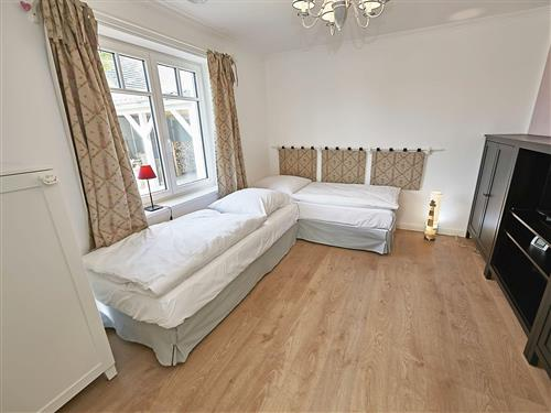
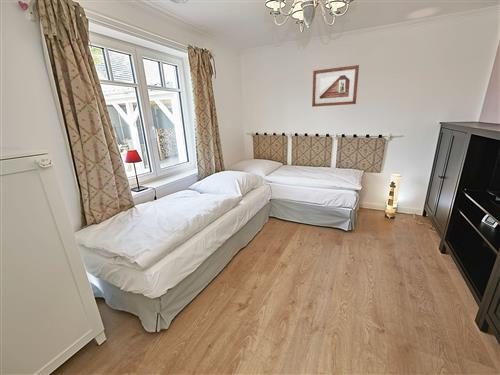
+ picture frame (334, 87)
